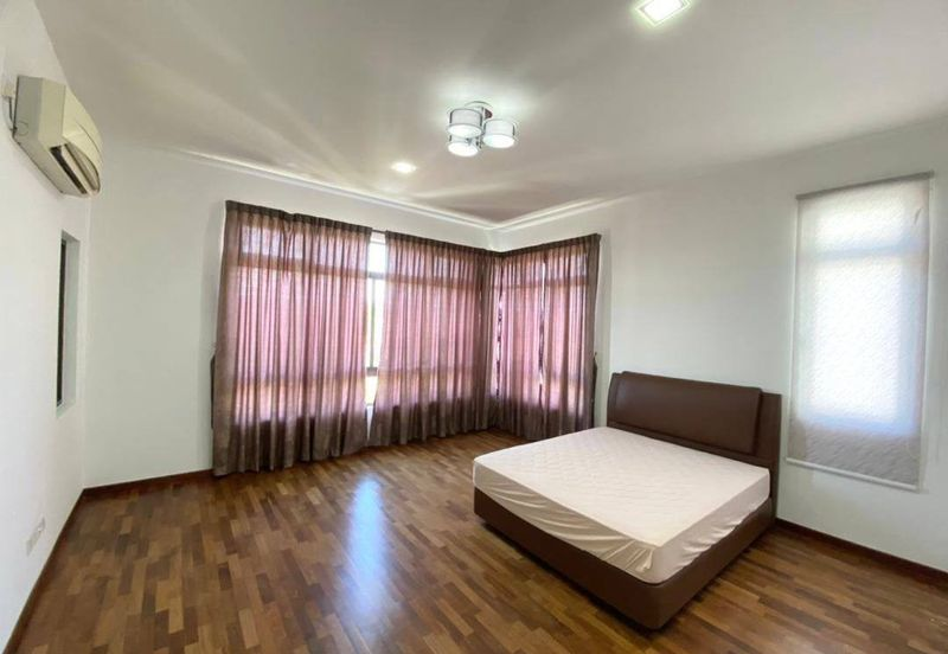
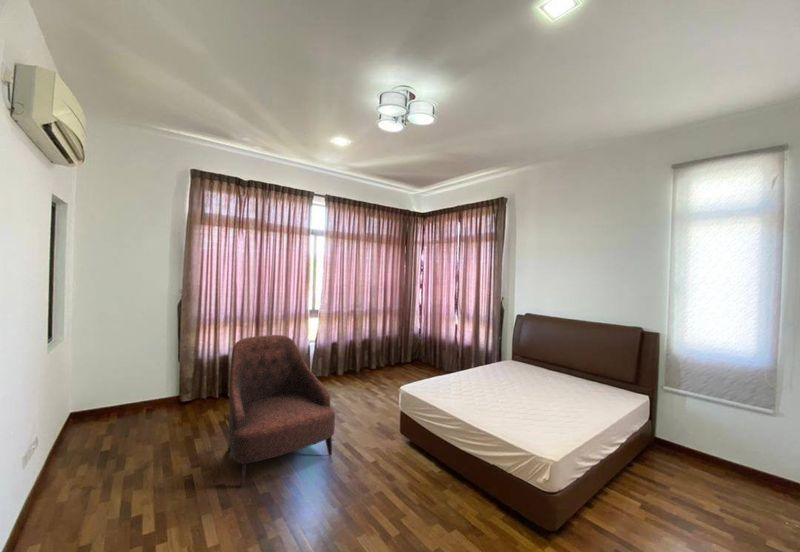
+ armchair (276, 396)
